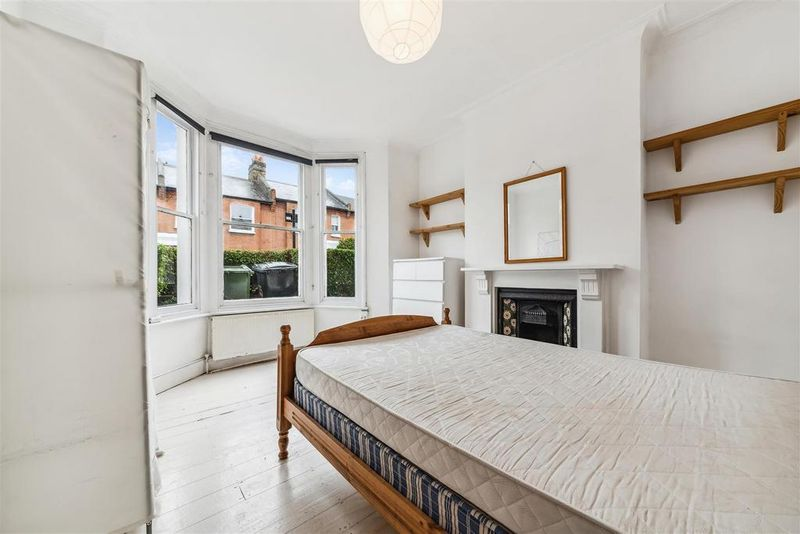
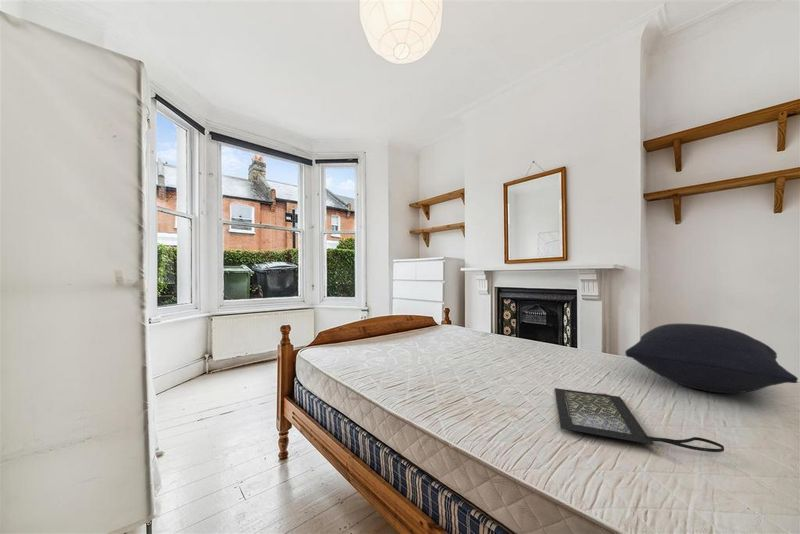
+ pillow (700, 354)
+ clutch bag (598, 413)
